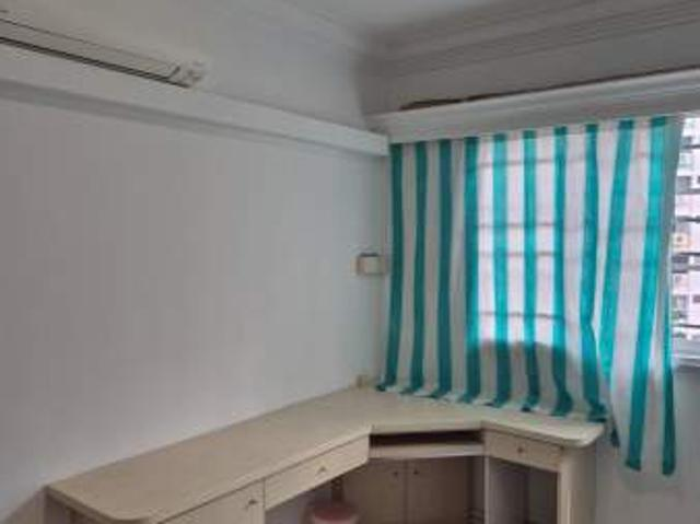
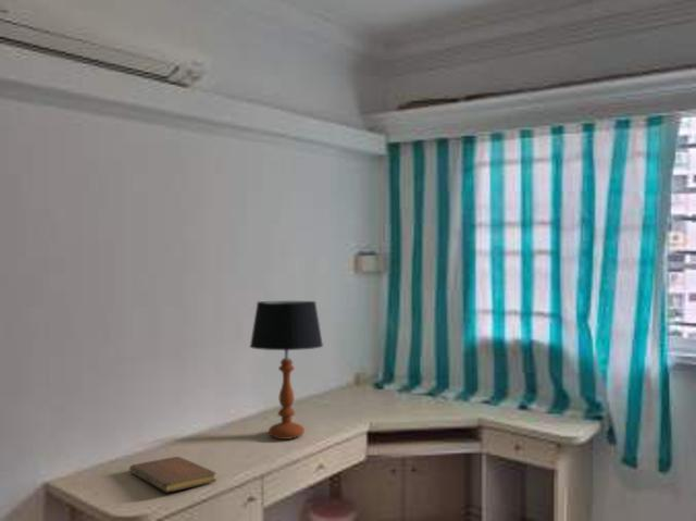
+ notebook (172, 472)
+ table lamp (286, 368)
